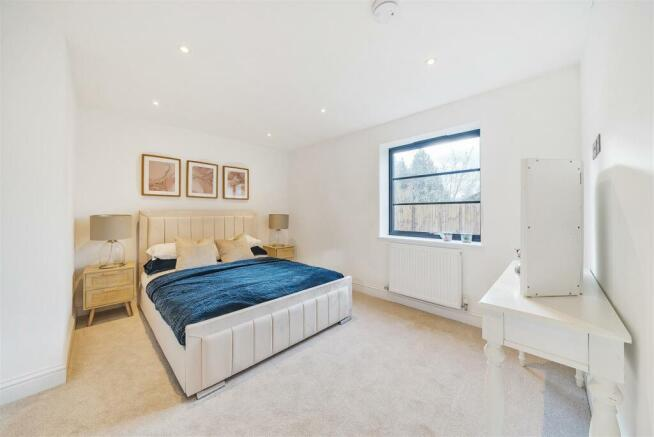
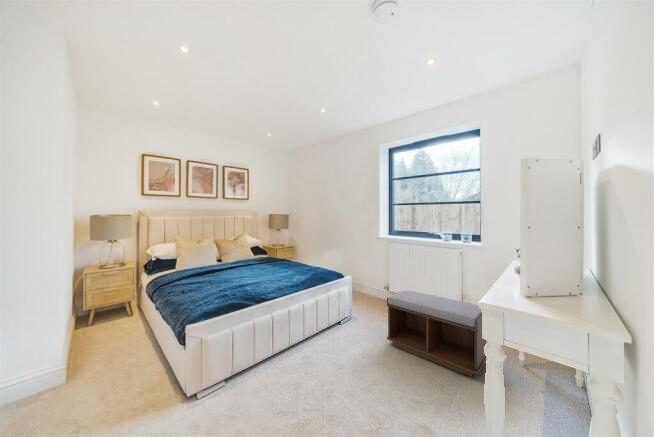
+ bench (434, 326)
